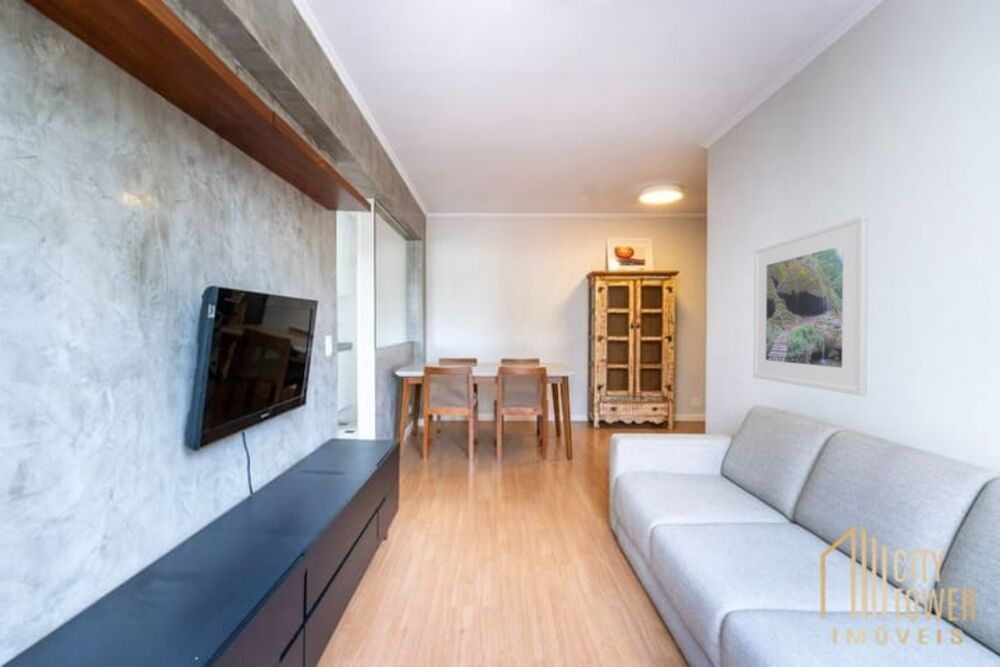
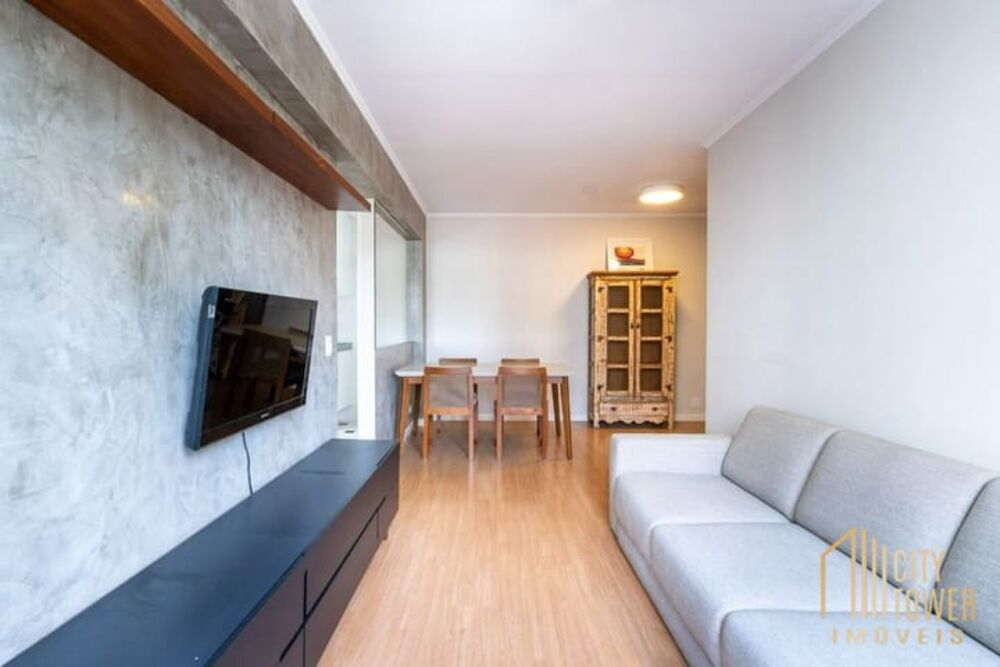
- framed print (800, 310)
